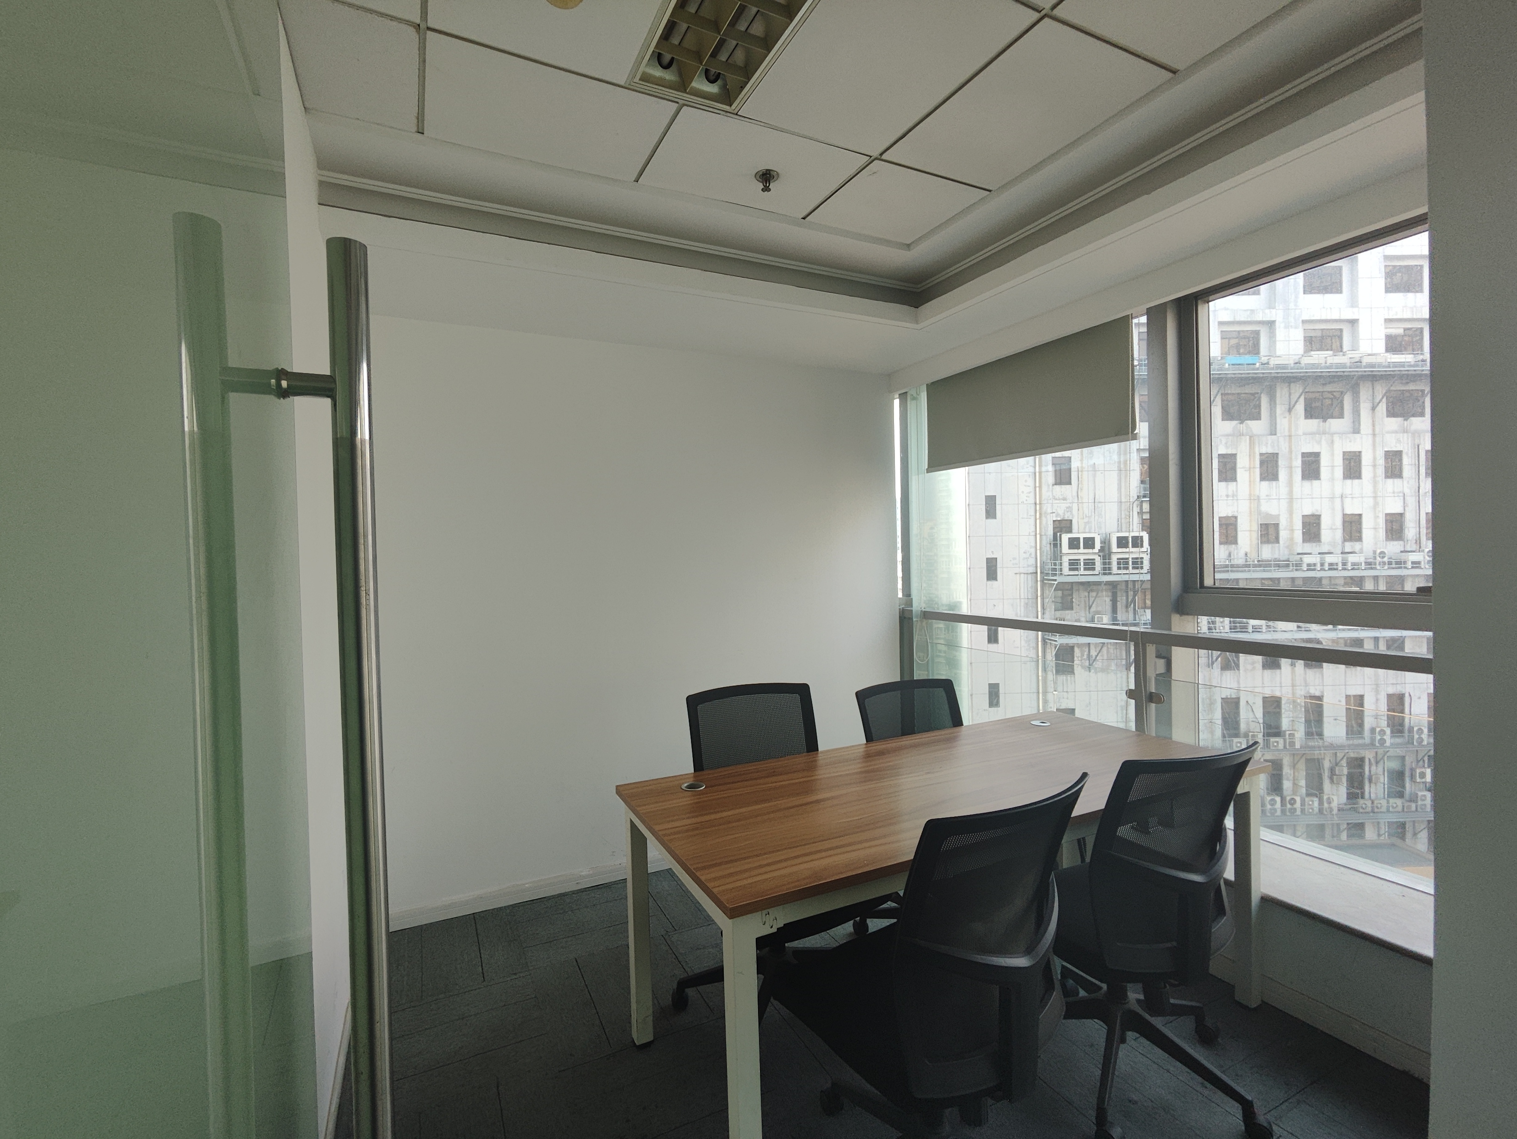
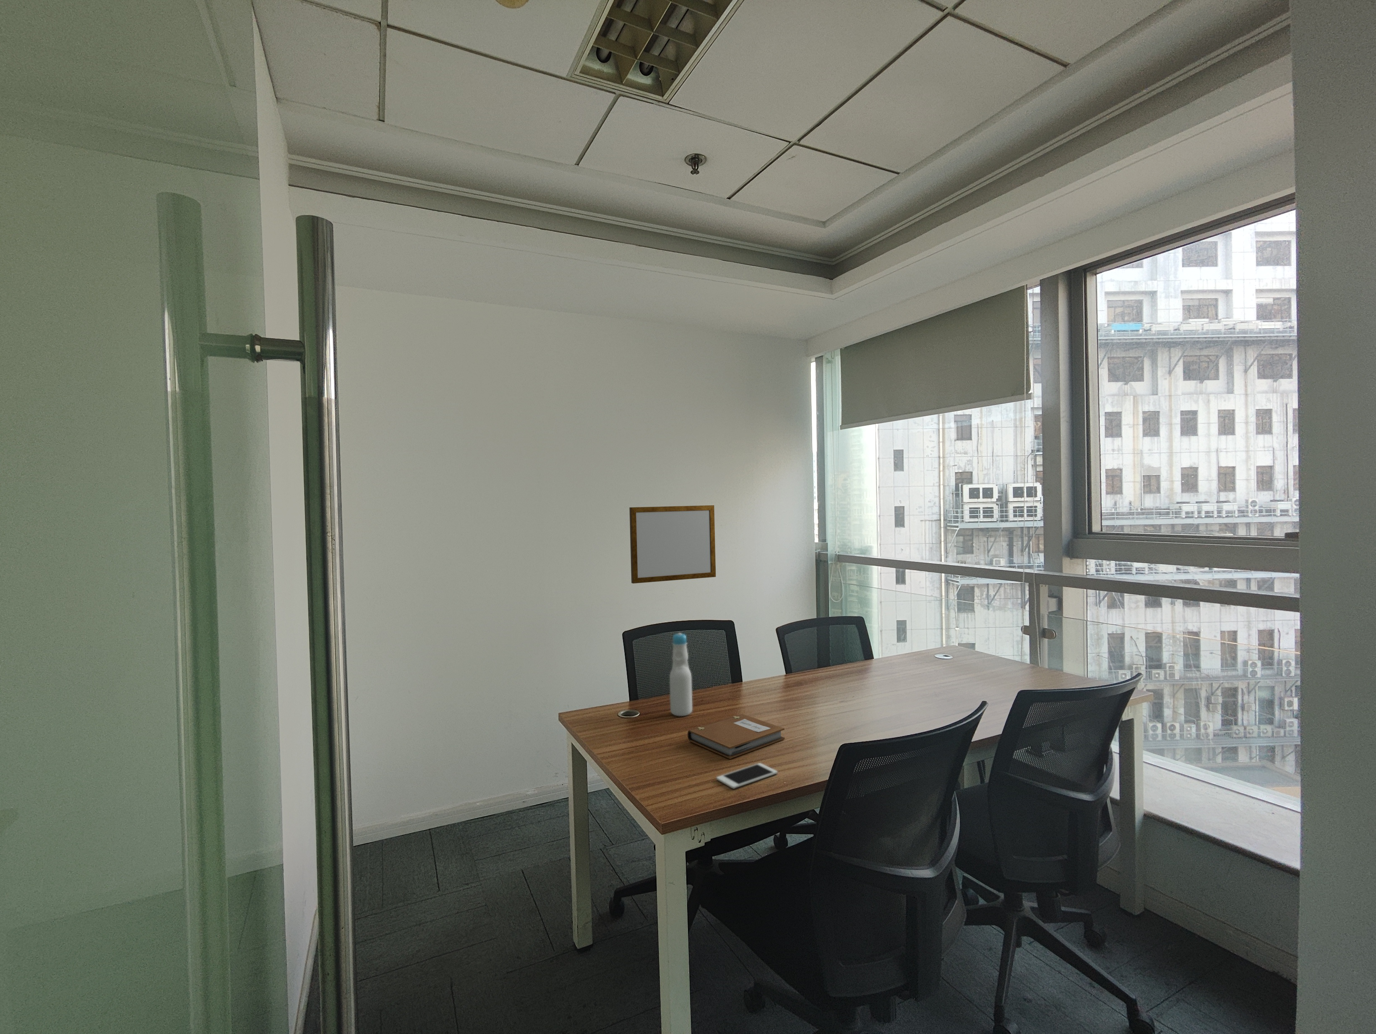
+ cell phone (747, 775)
+ notebook (737, 733)
+ bottle (681, 673)
+ writing board (673, 543)
